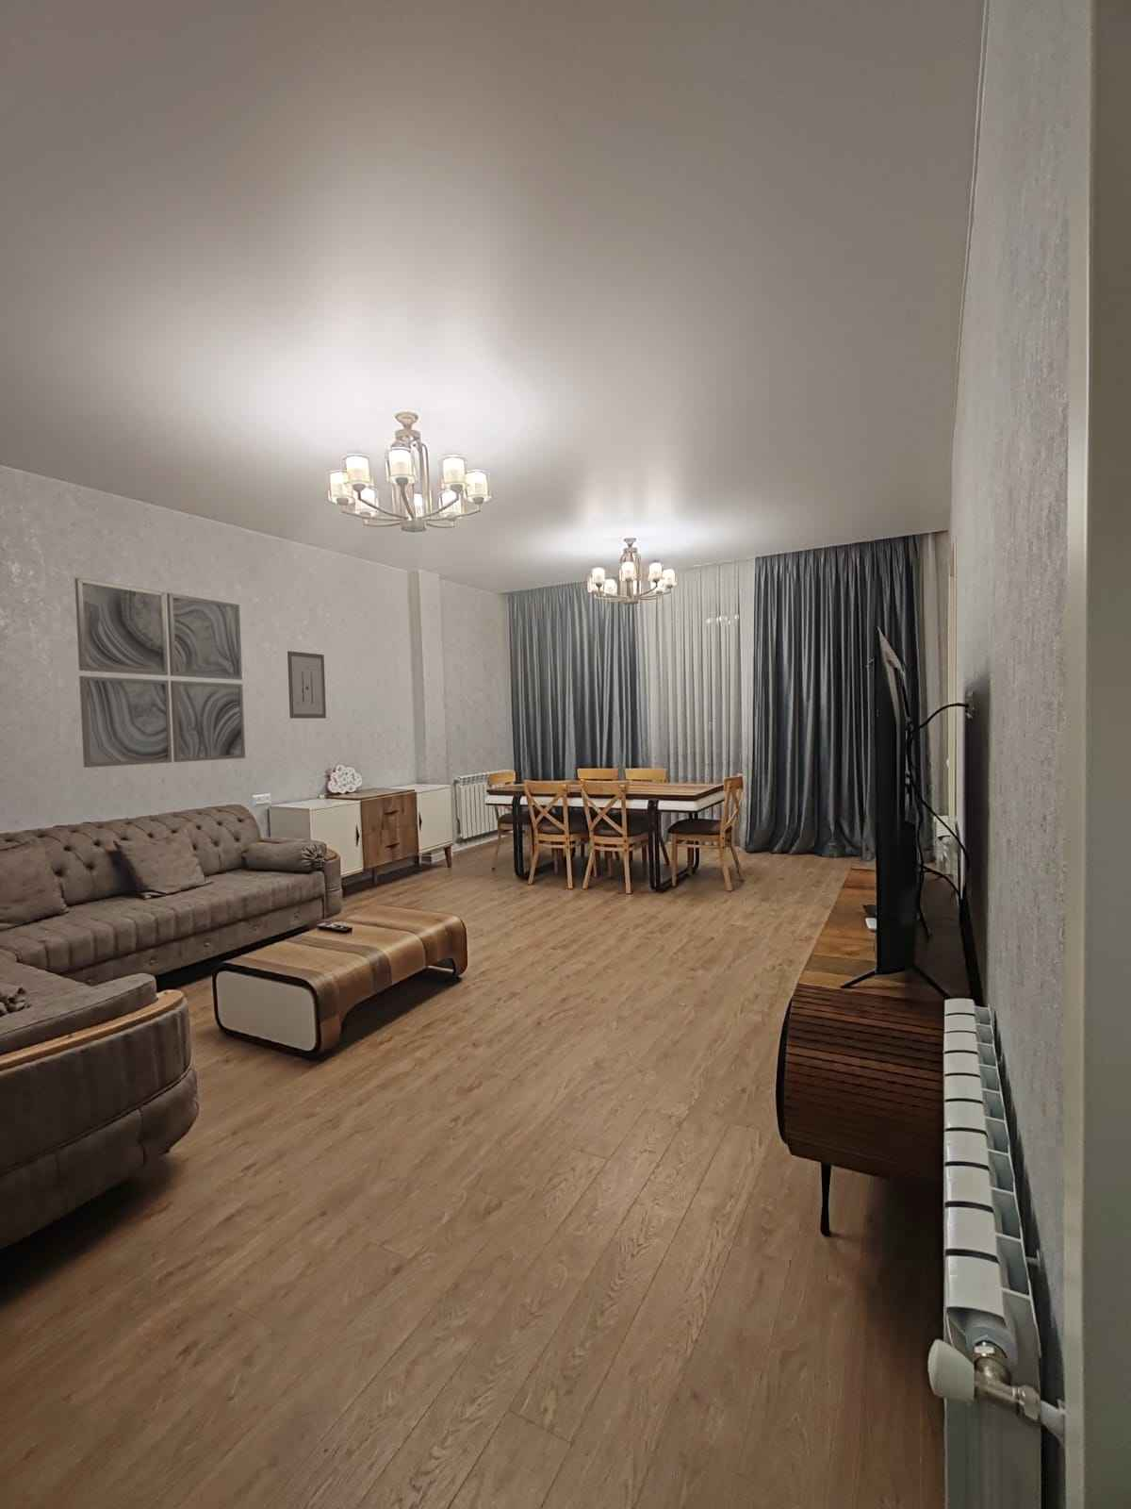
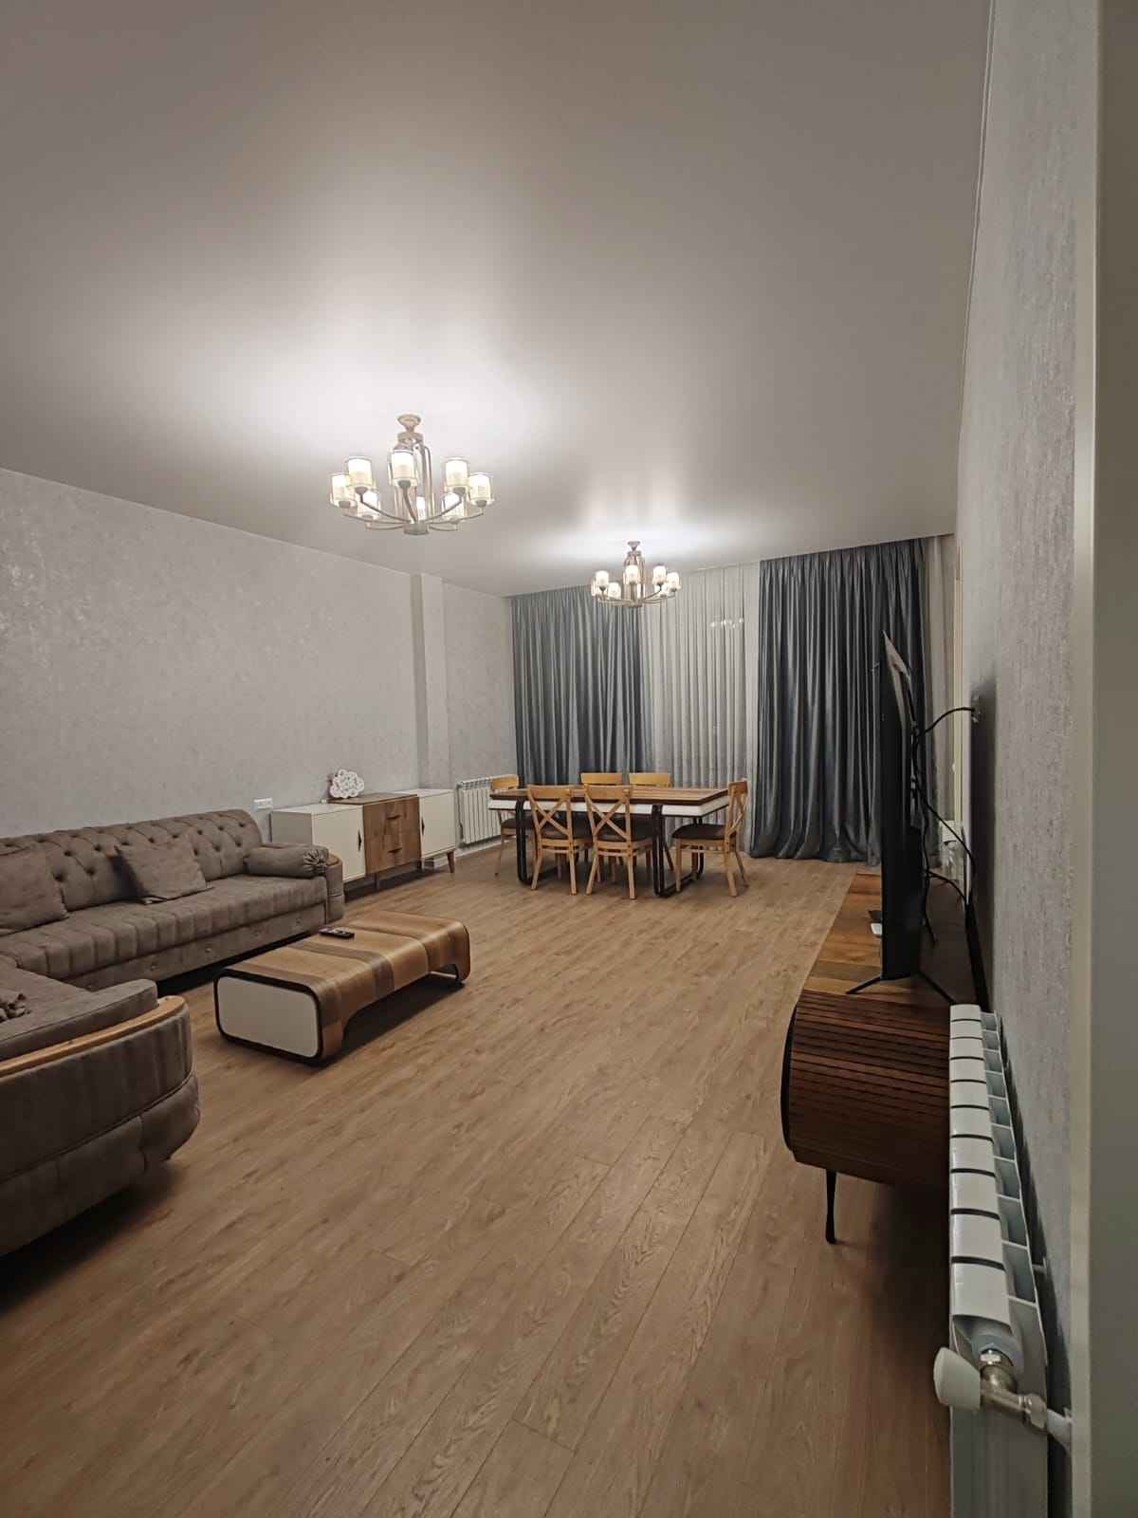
- wall art (168, 680)
- wall art (308, 686)
